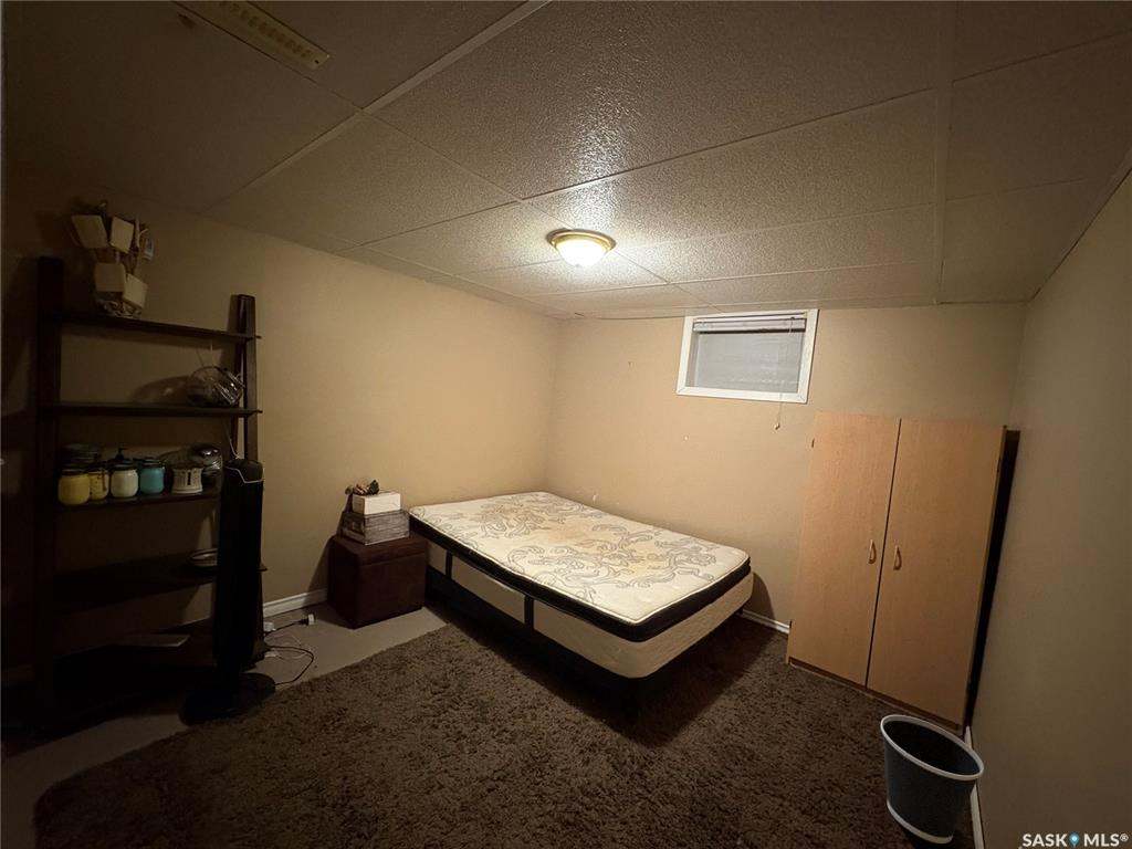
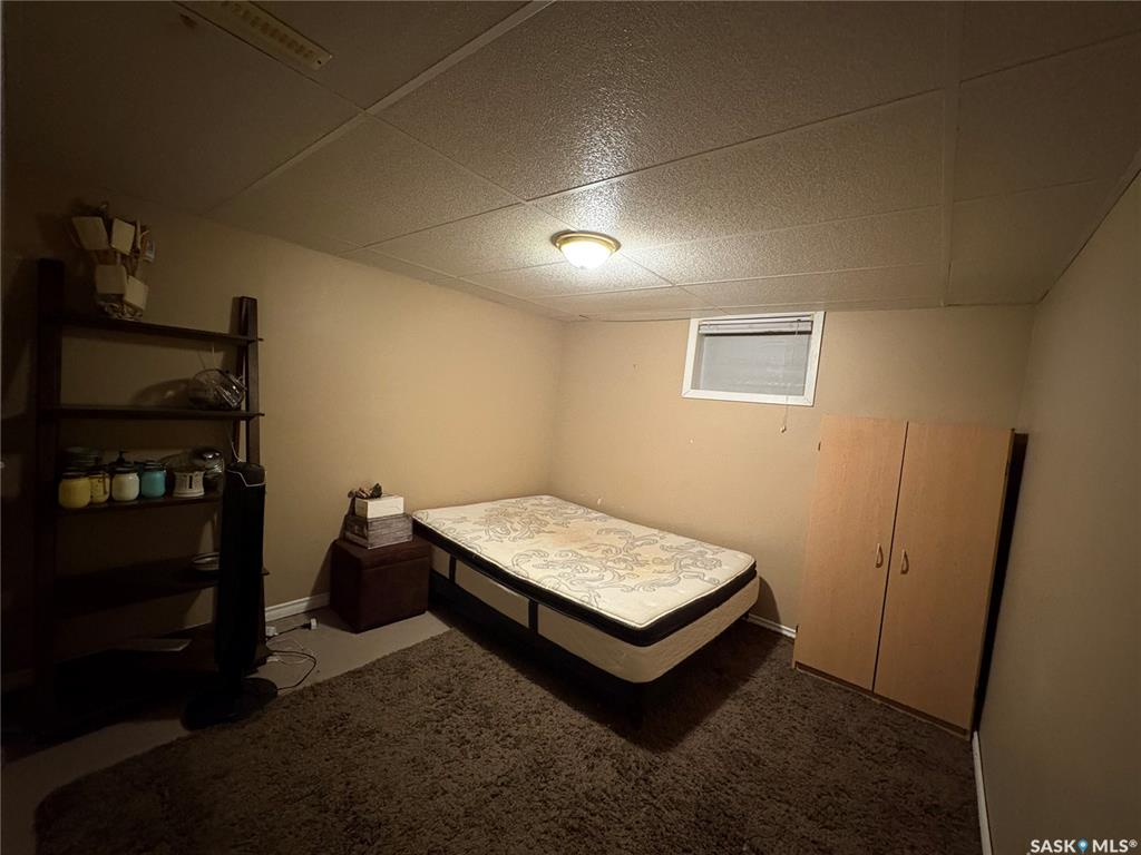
- wastebasket (923, 780)
